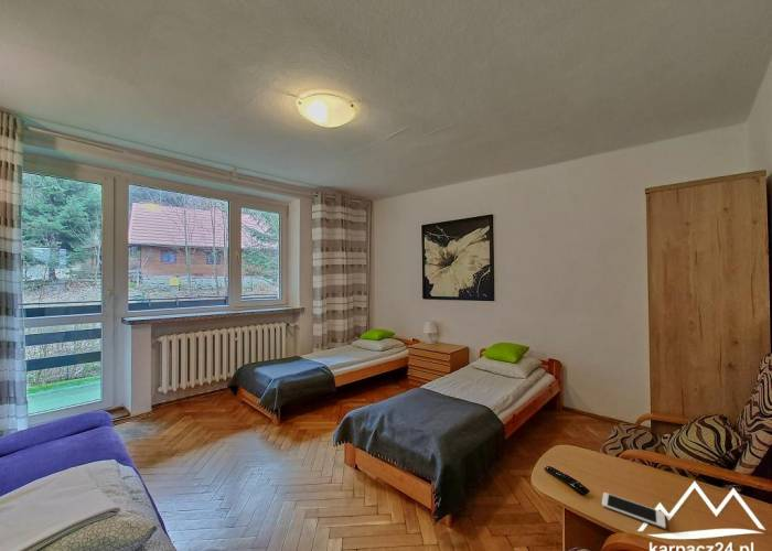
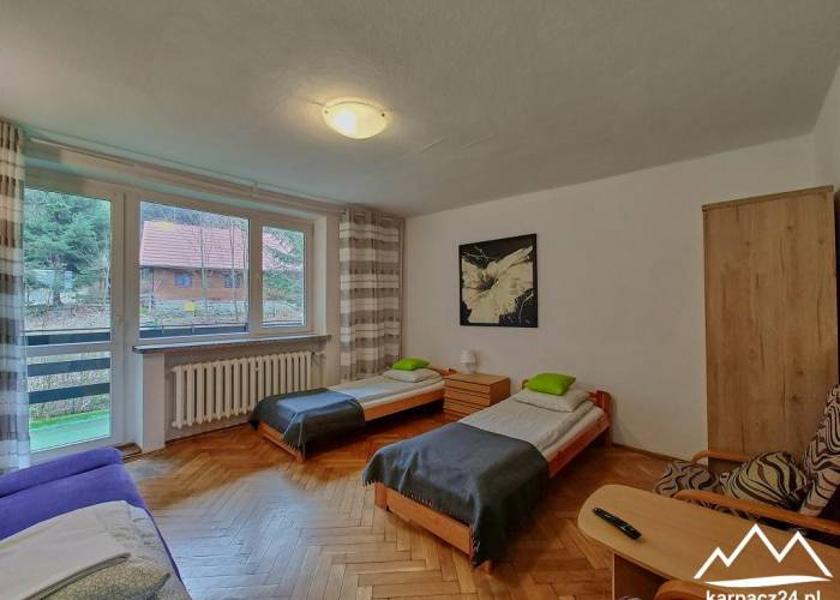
- cell phone (632, 509)
